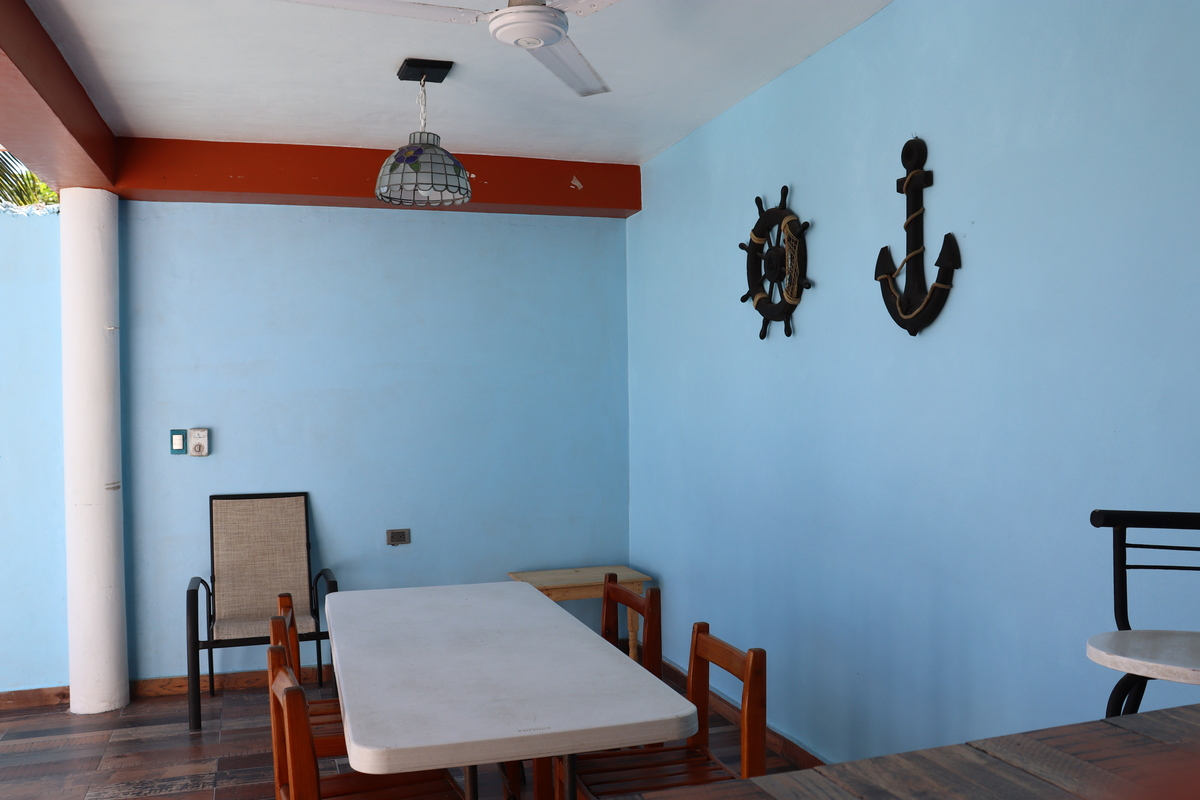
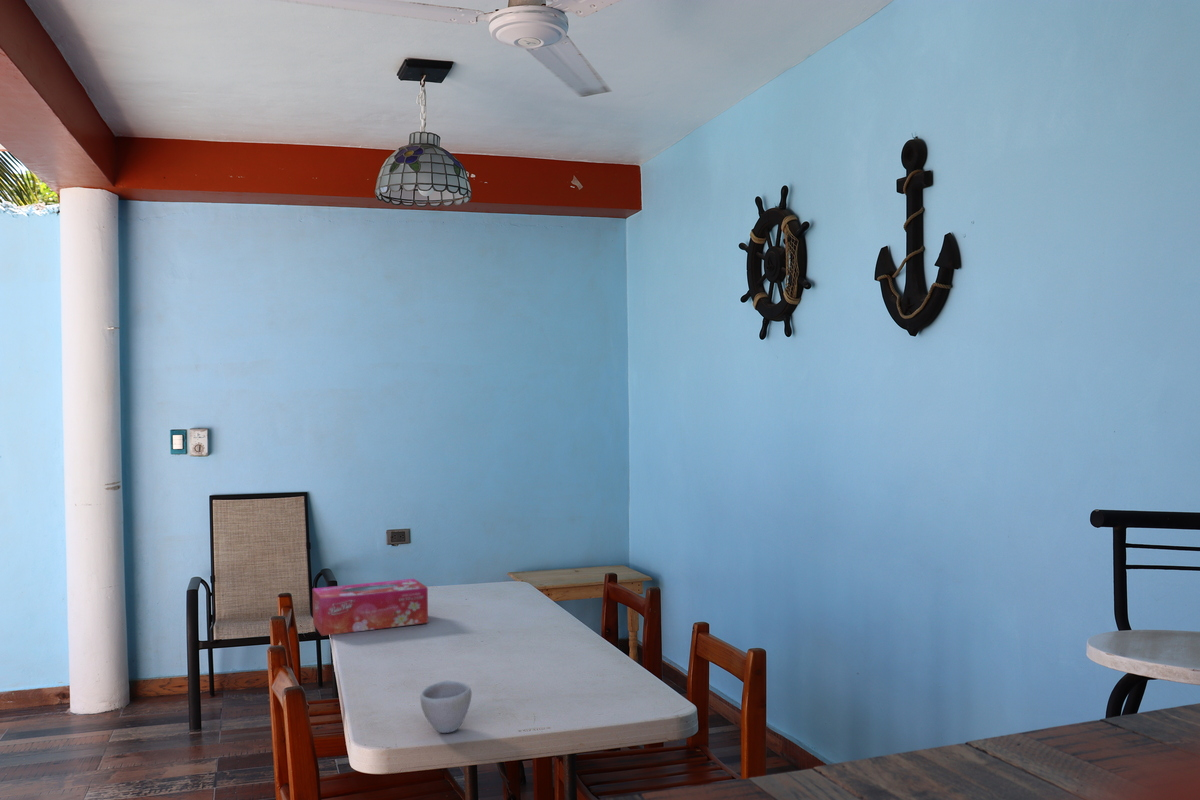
+ tissue box (370, 605)
+ cup (445, 706)
